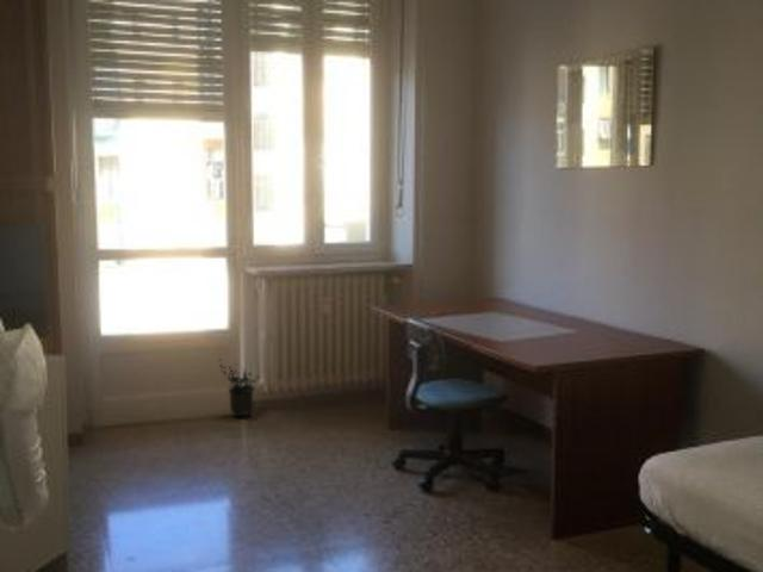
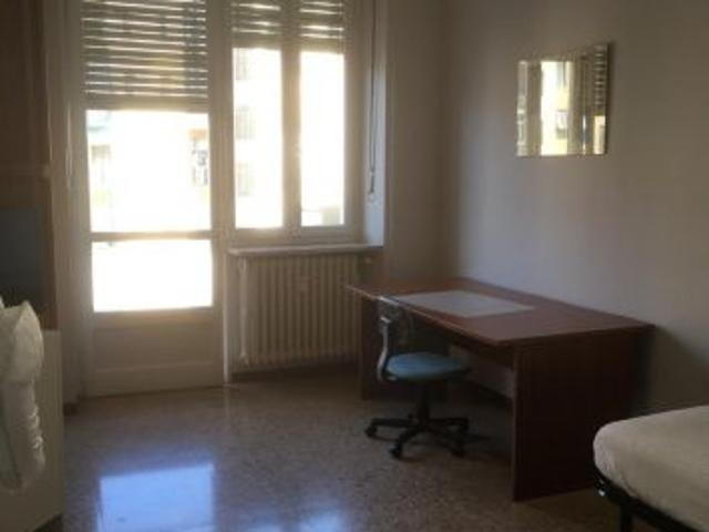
- potted plant (238, 386)
